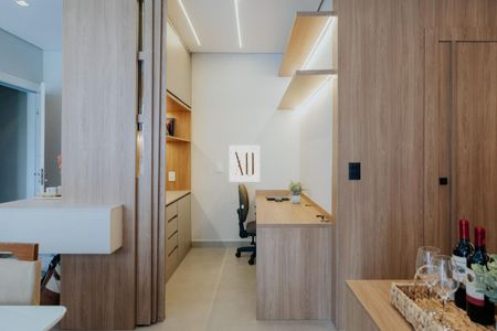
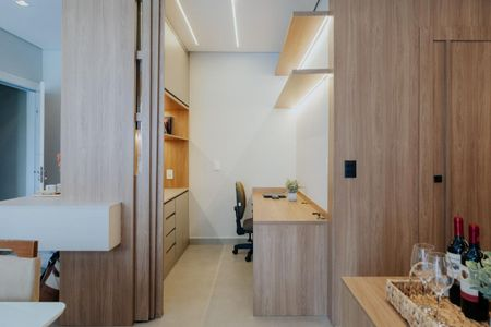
- wall art (244, 163)
